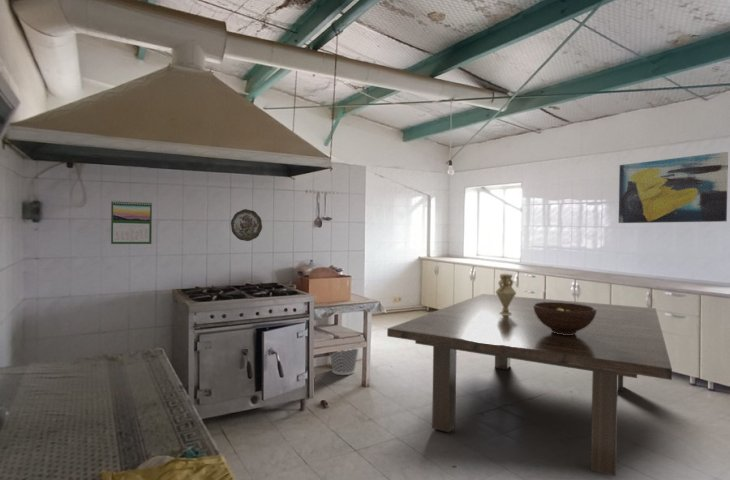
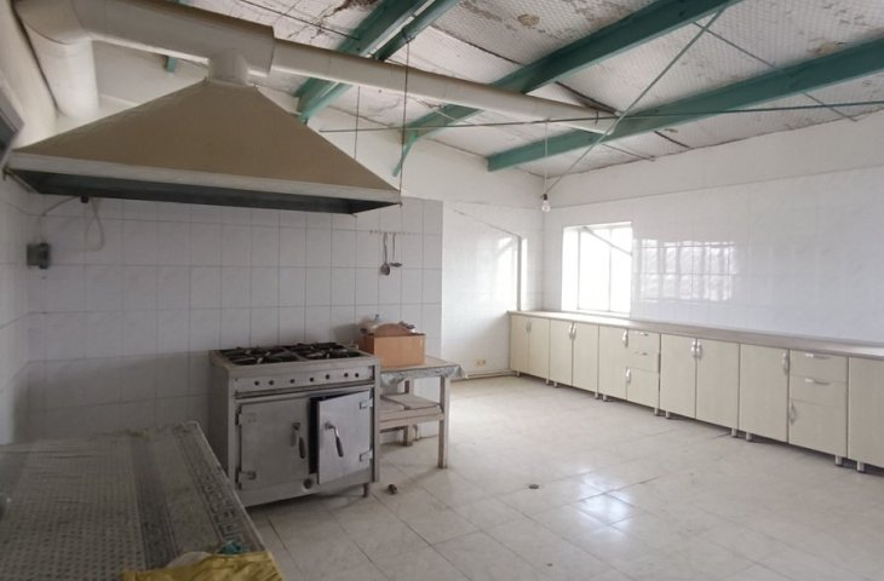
- vase (505, 293)
- calendar (131, 222)
- wall art (668, 190)
- wastebasket (343, 354)
- decorative plate (246, 225)
- dining table (540, 361)
- fruit bowl (563, 319)
